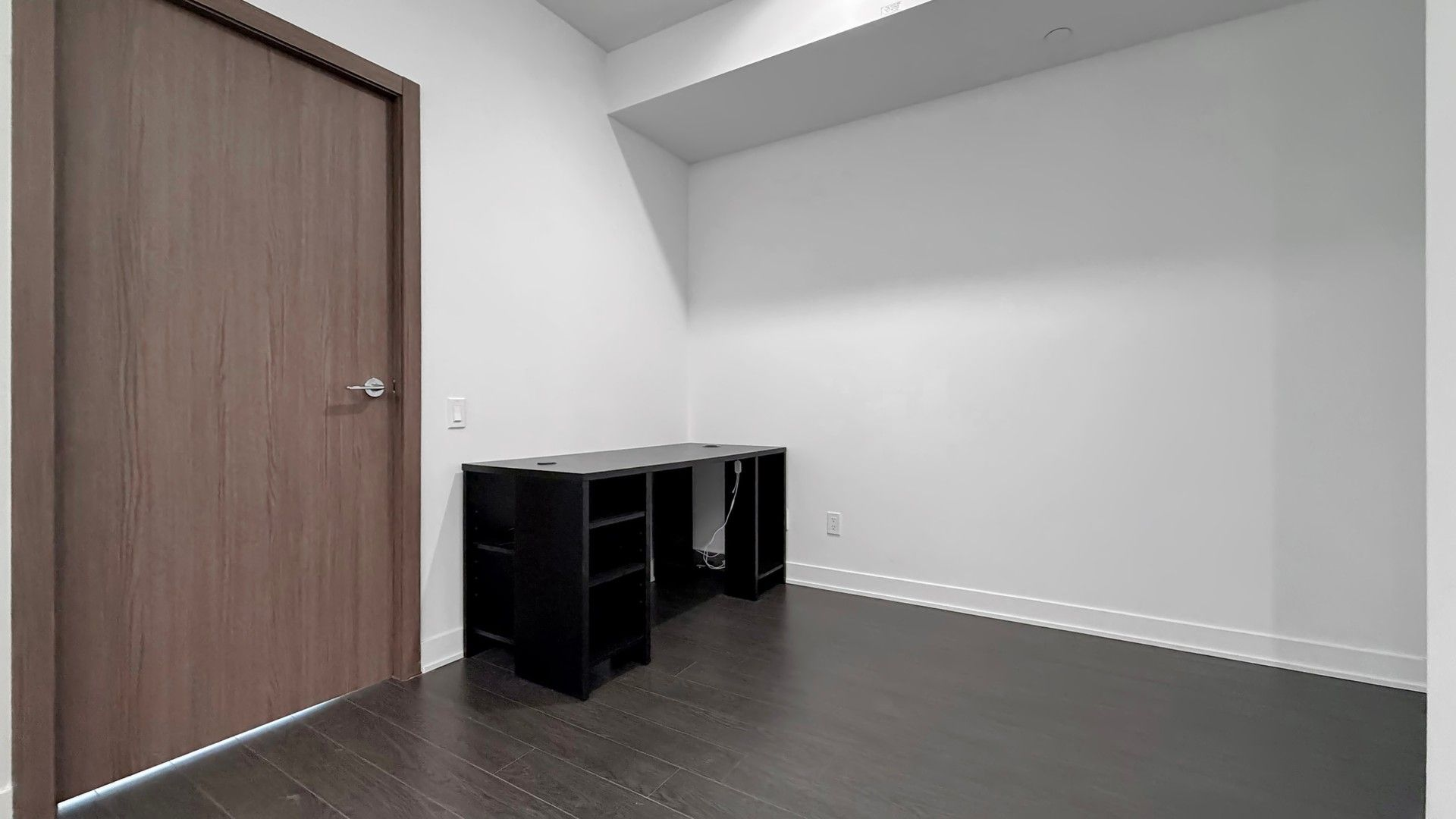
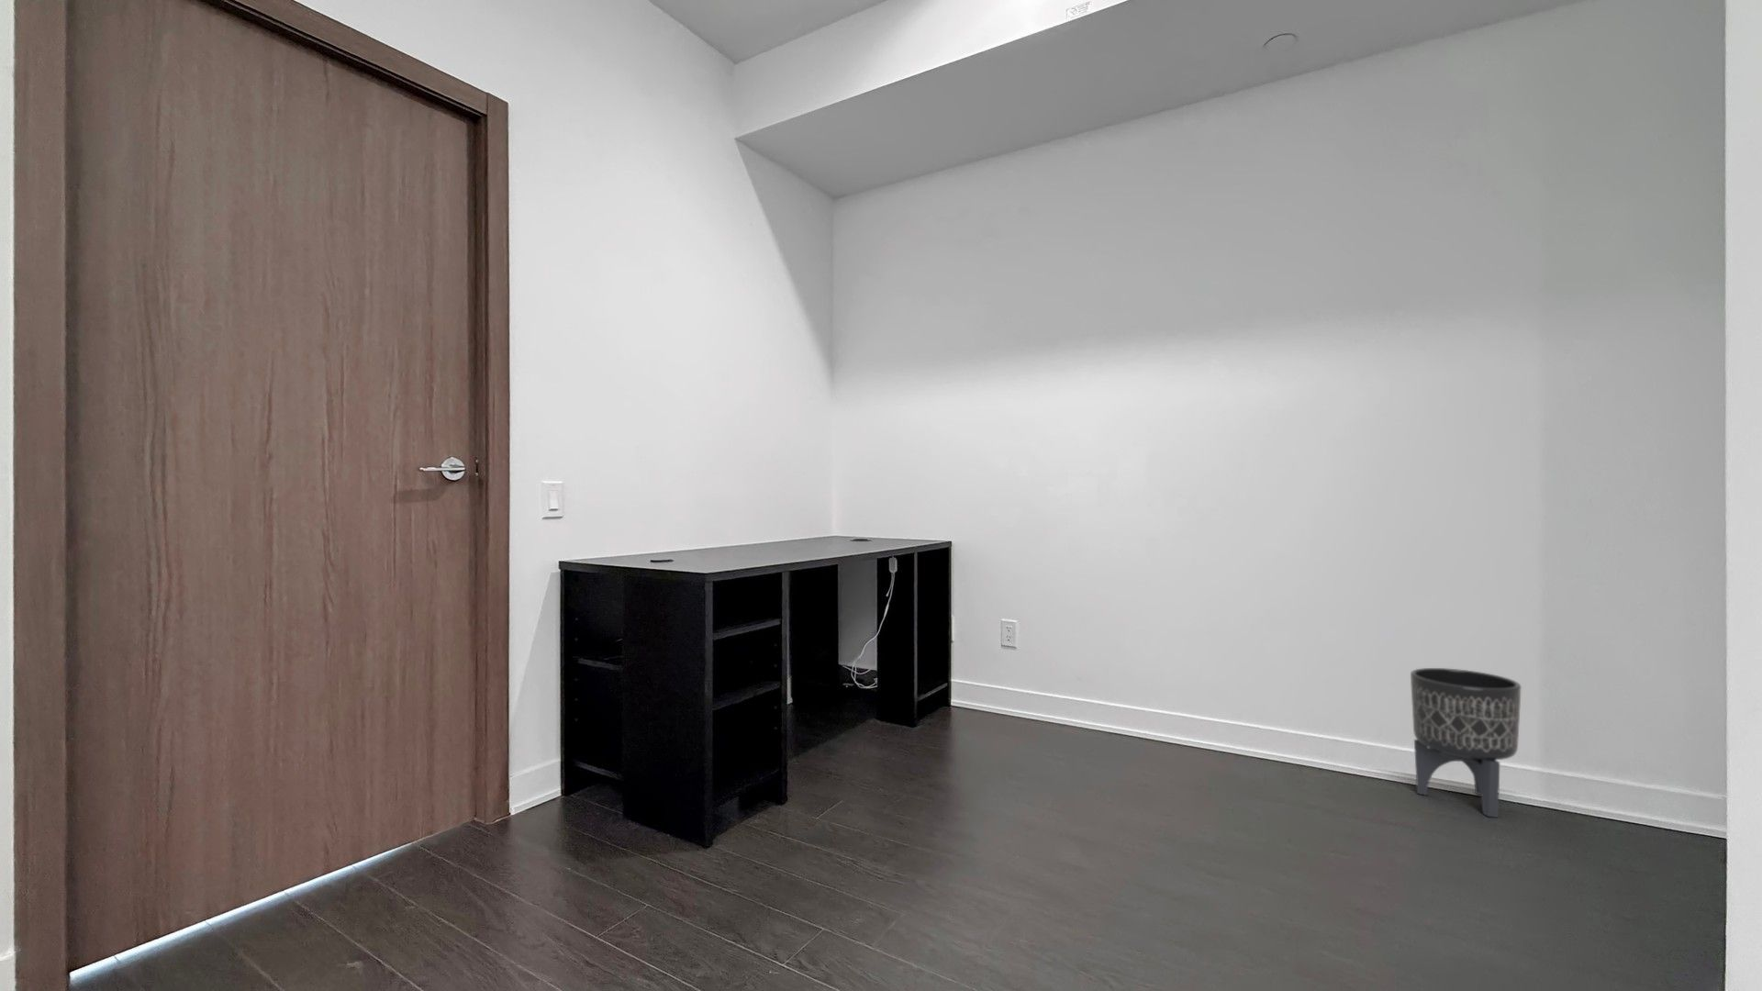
+ planter (1464, 738)
